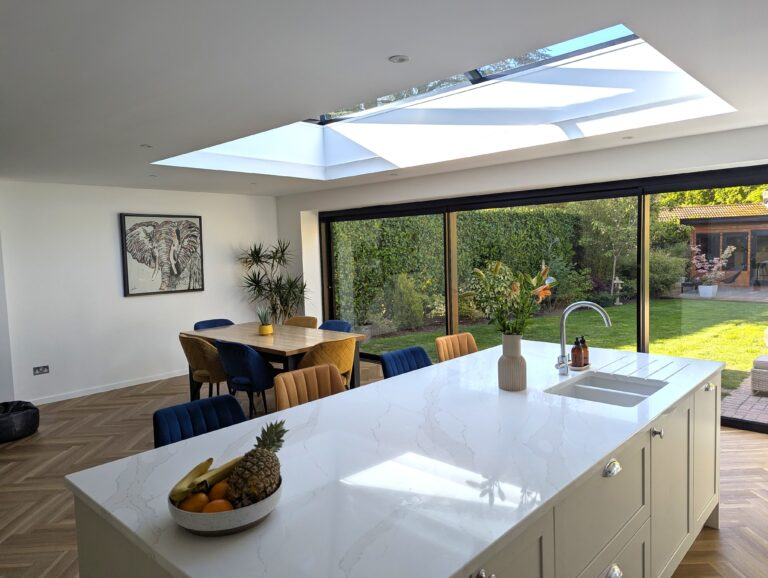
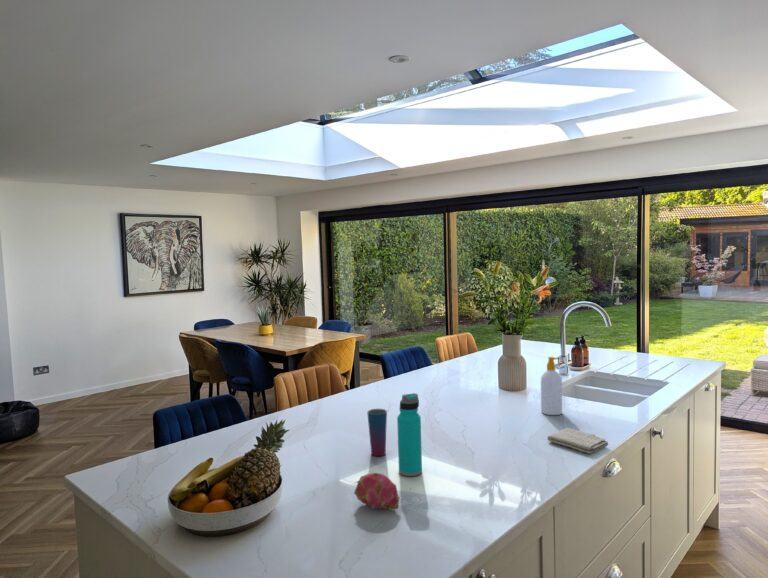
+ cup (377, 432)
+ washcloth (577, 439)
+ water bottle (409, 433)
+ soap bottle (552, 384)
+ fruit (376, 489)
